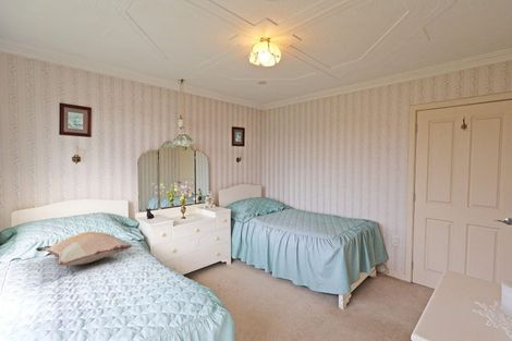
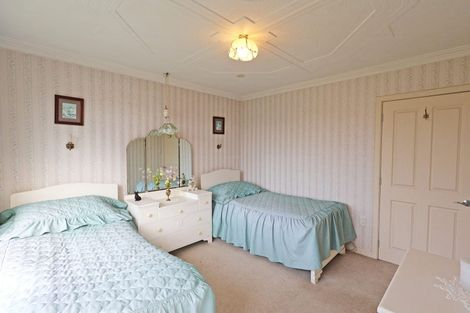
- decorative pillow (85, 246)
